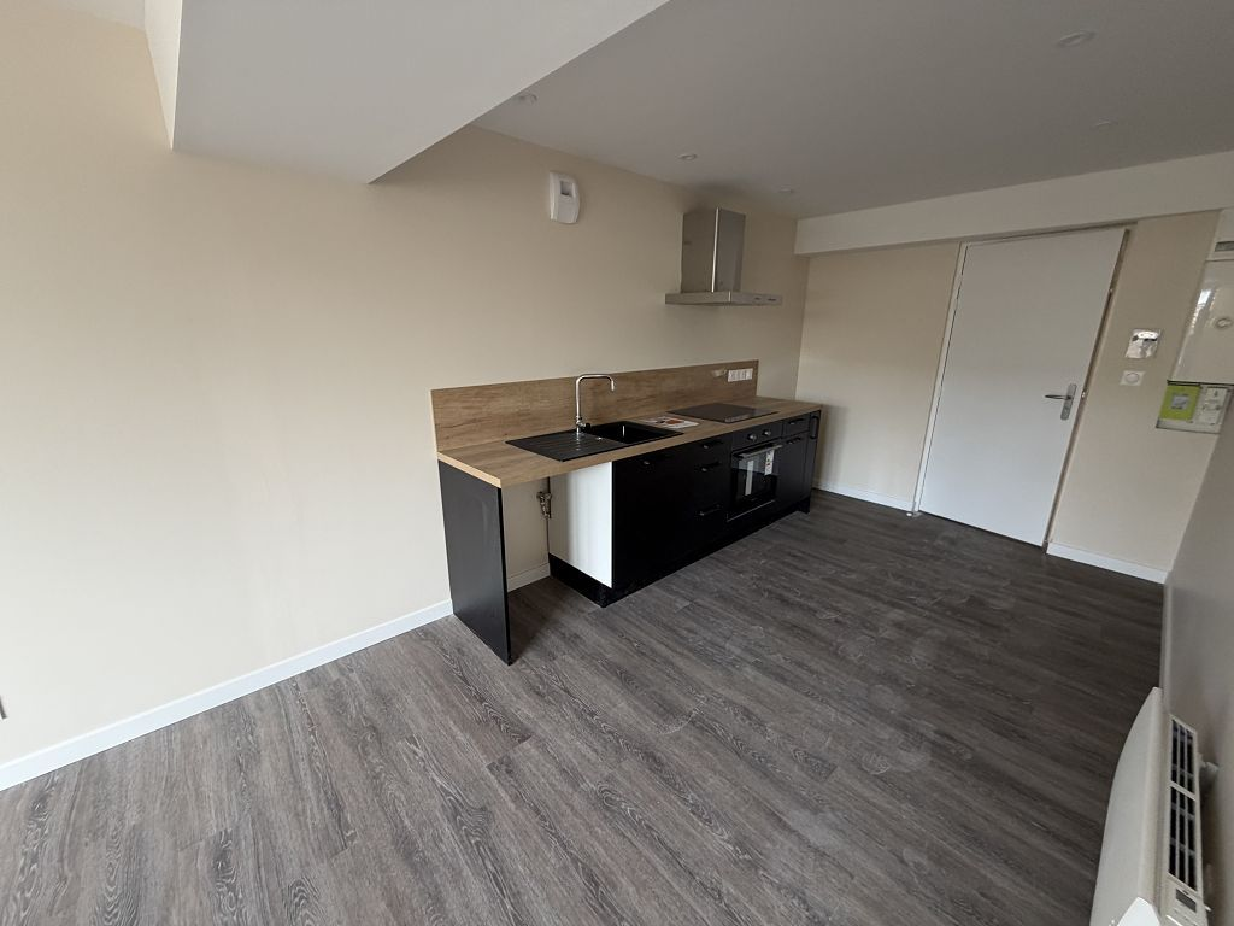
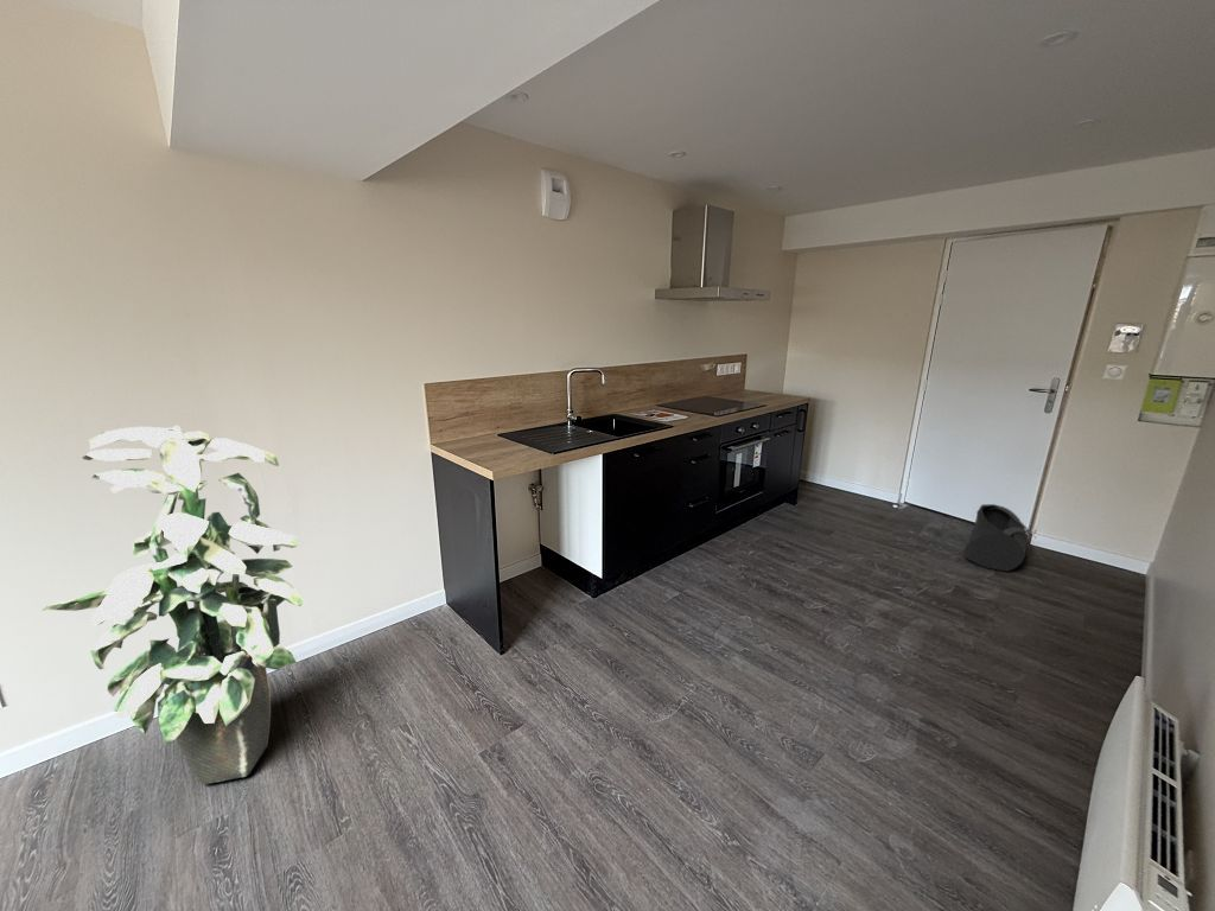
+ bag (1000, 533)
+ indoor plant (195, 605)
